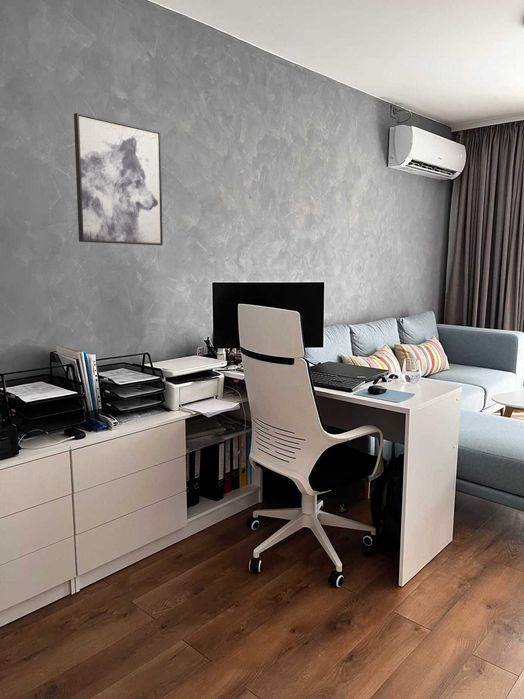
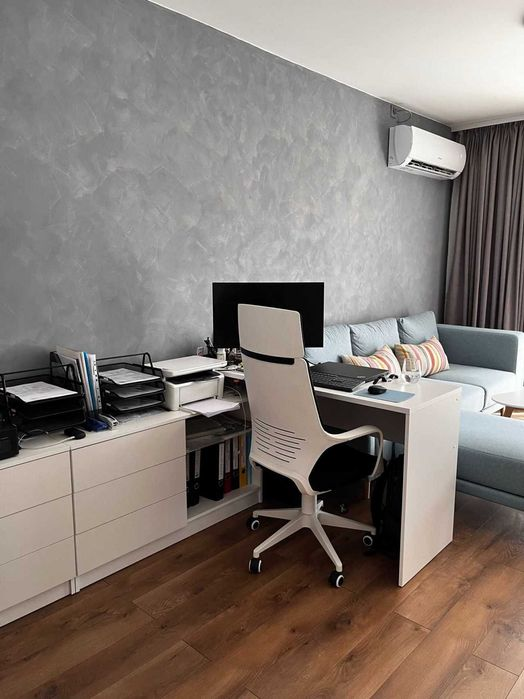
- wall art (121, 184)
